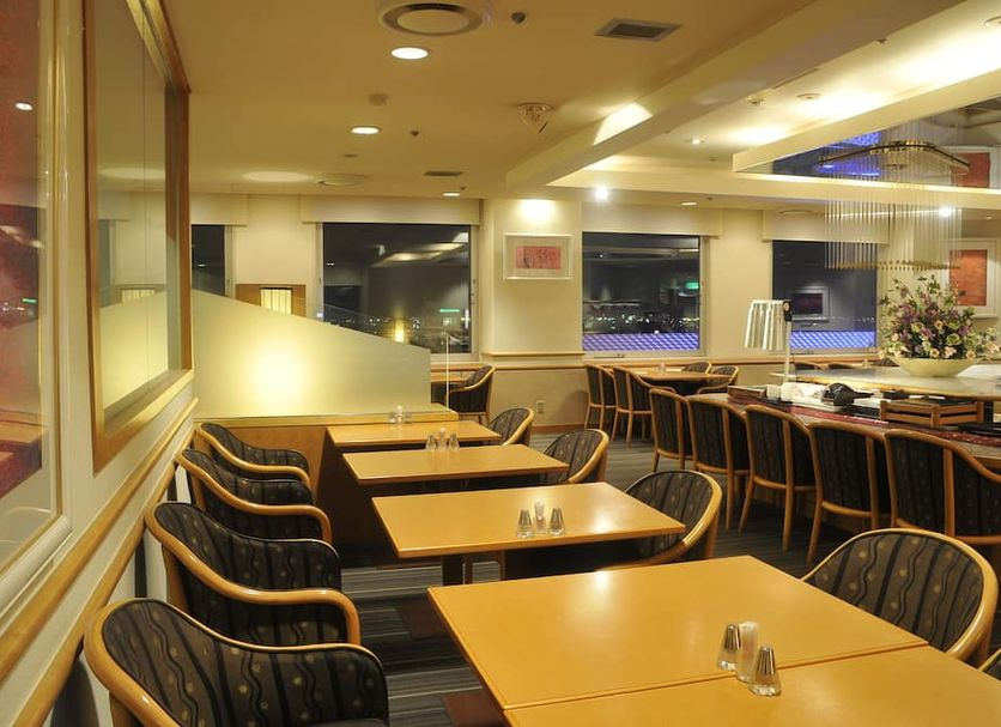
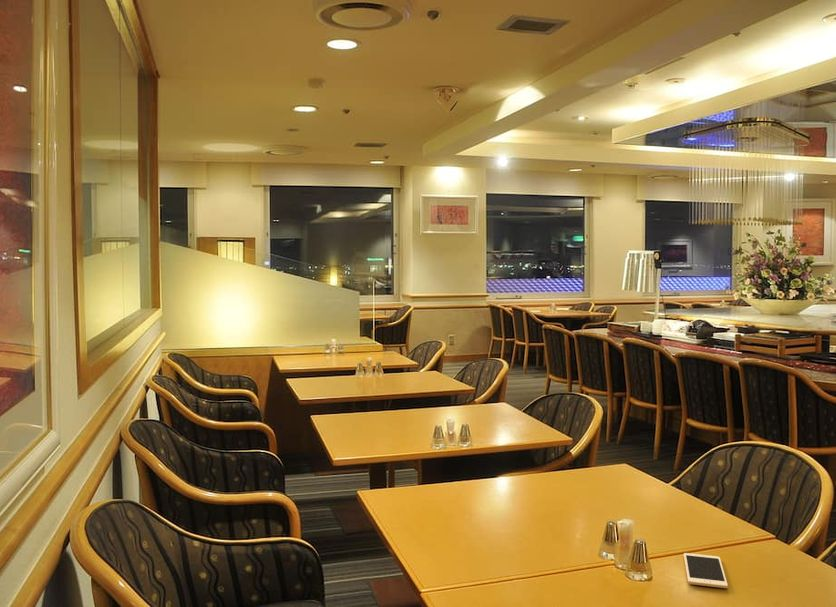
+ cell phone (704, 569)
